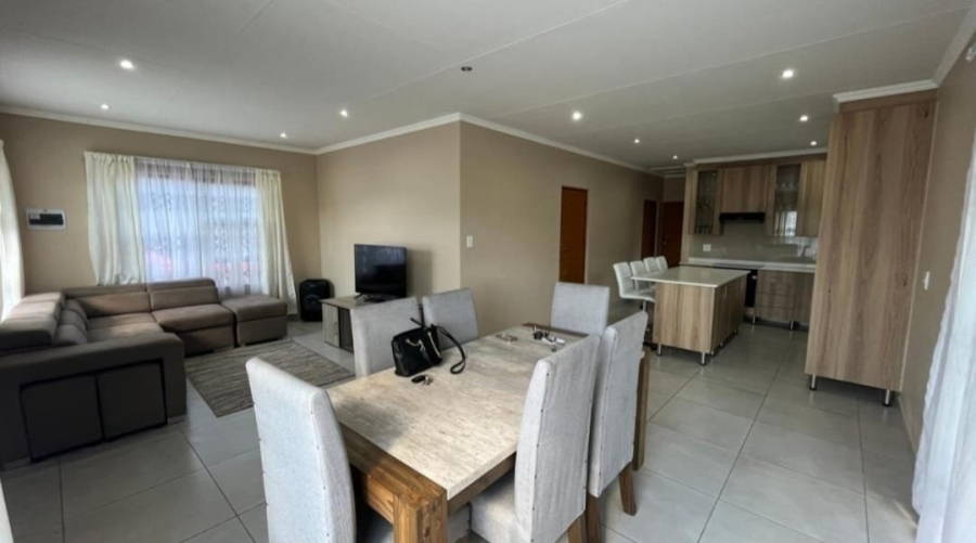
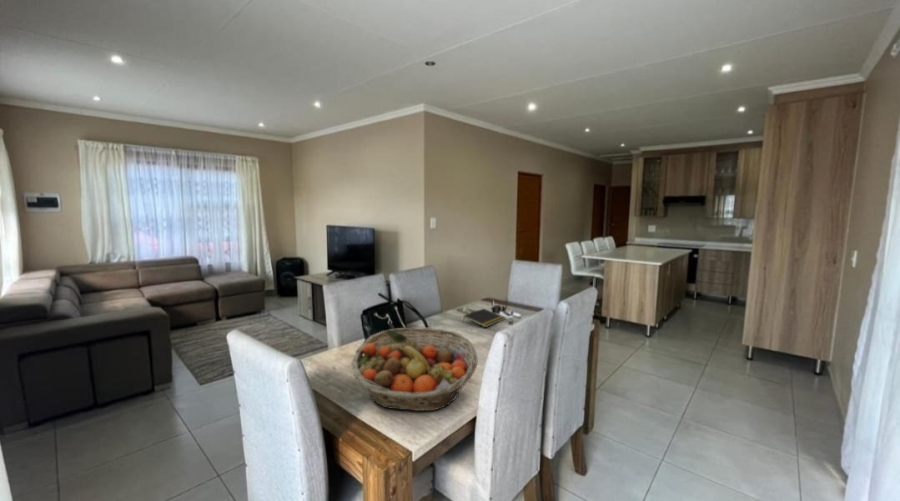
+ fruit basket (414, 366)
+ notepad (484, 317)
